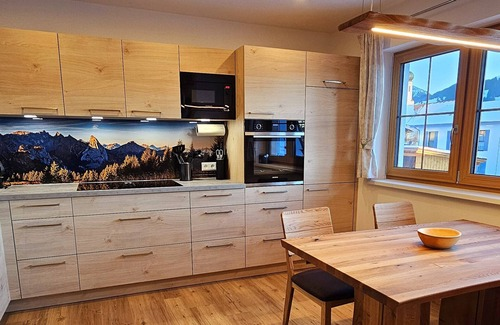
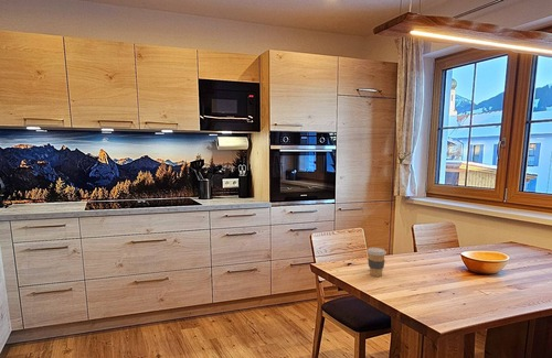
+ coffee cup (375, 262)
